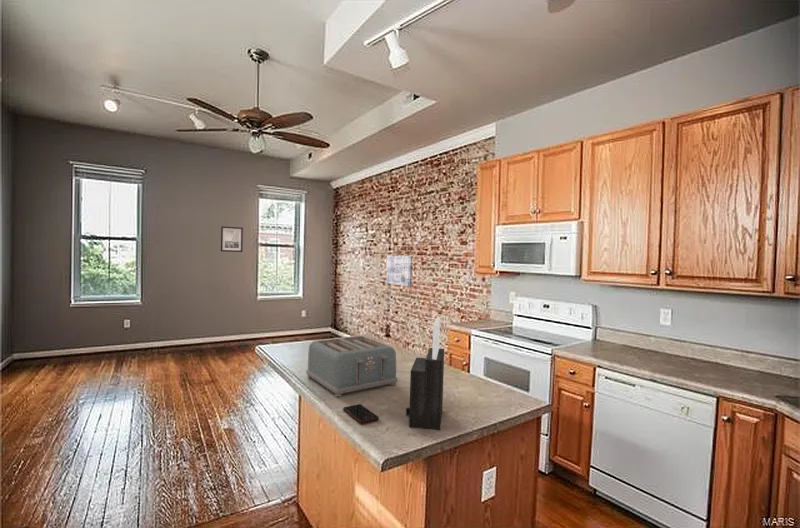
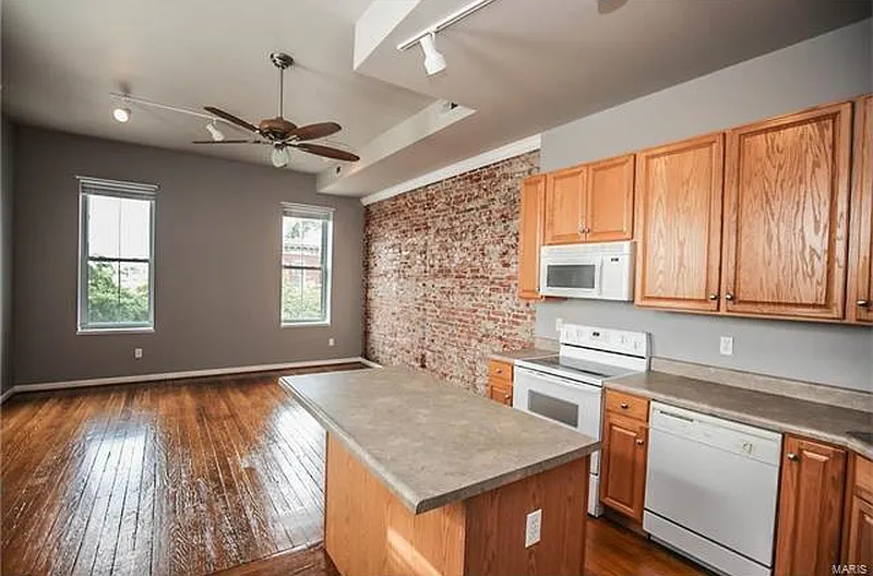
- toaster (352, 362)
- smartphone (360, 413)
- knife block (424, 369)
- wall art (231, 239)
- wall art (398, 270)
